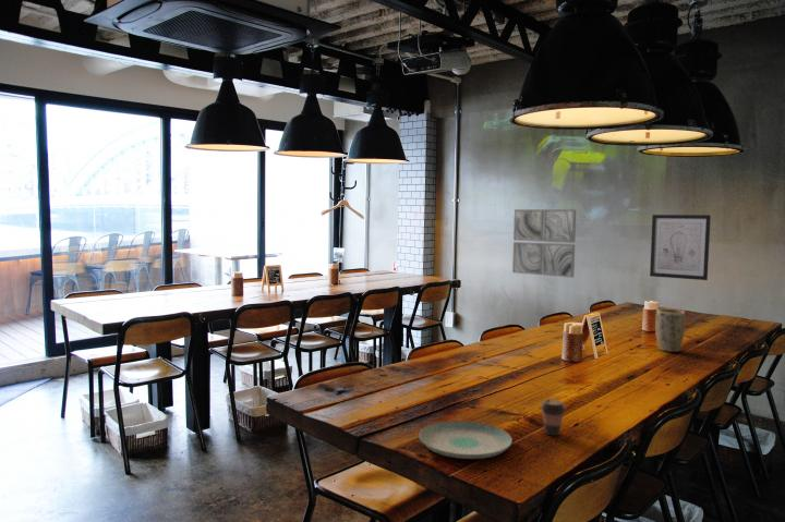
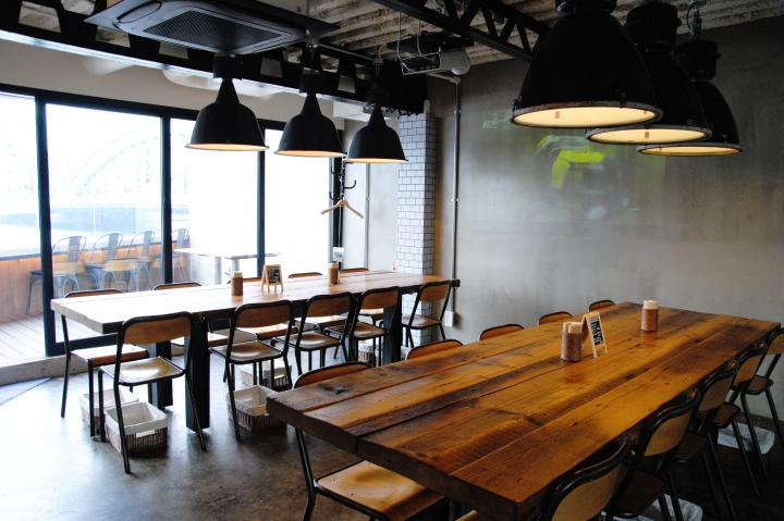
- coffee cup (552, 417)
- wall art (543, 241)
- plate (464, 439)
- plant pot (669, 330)
- wall art (679, 246)
